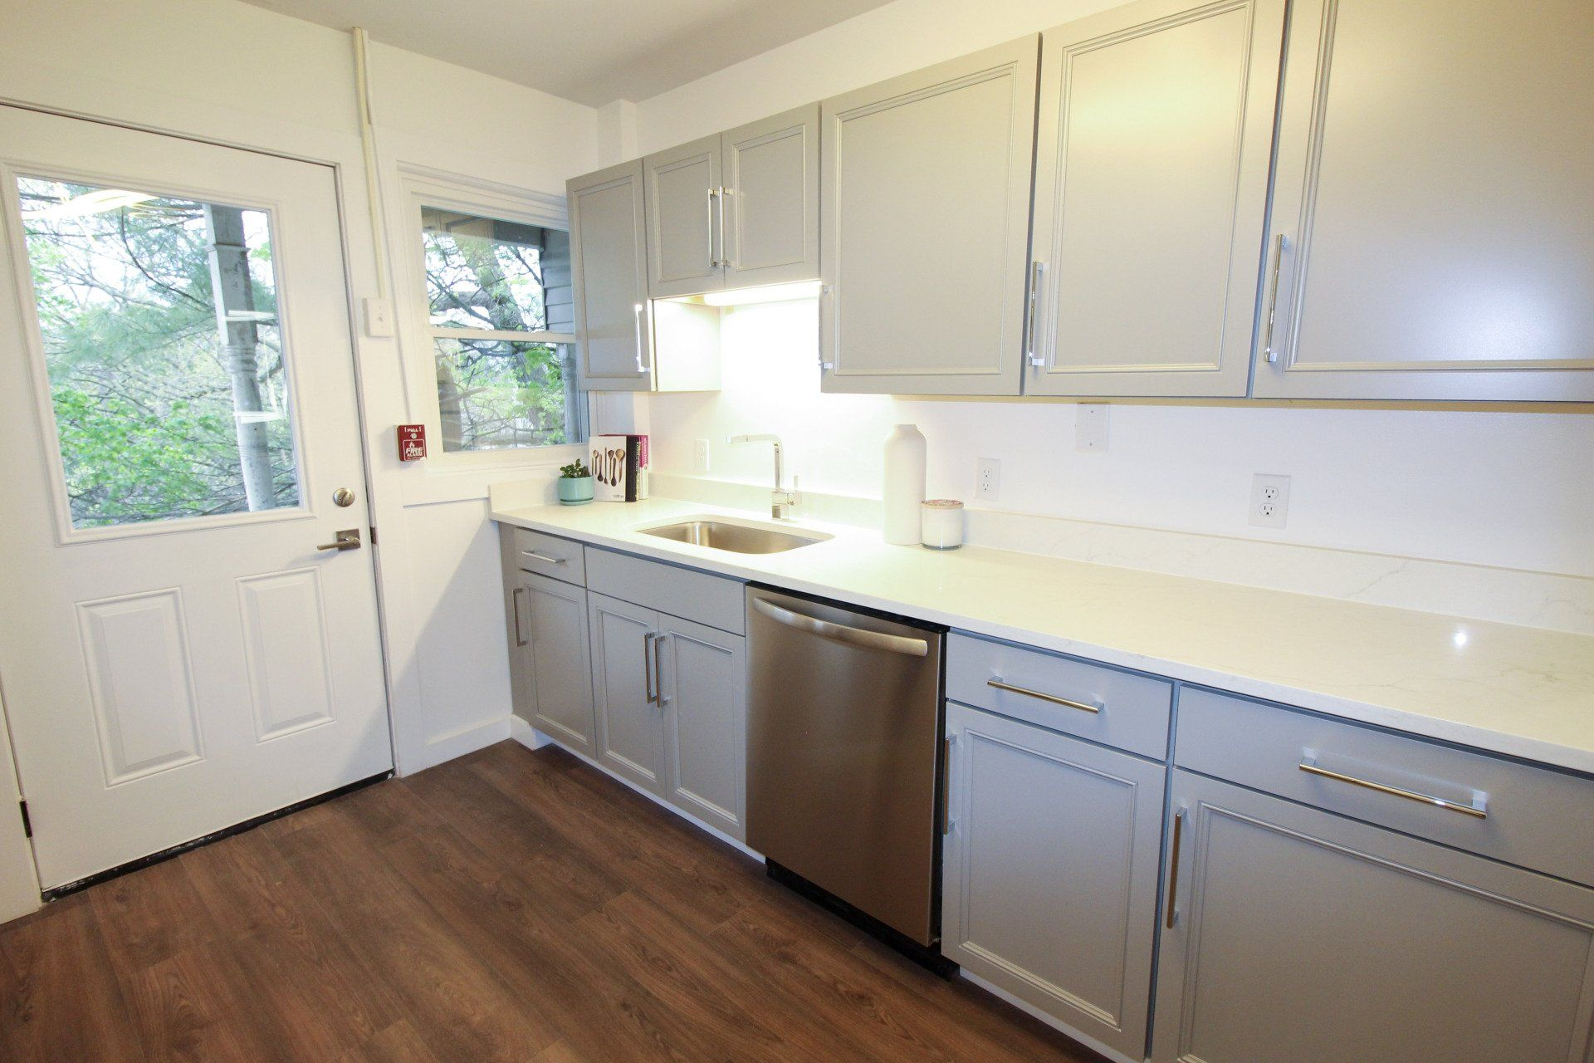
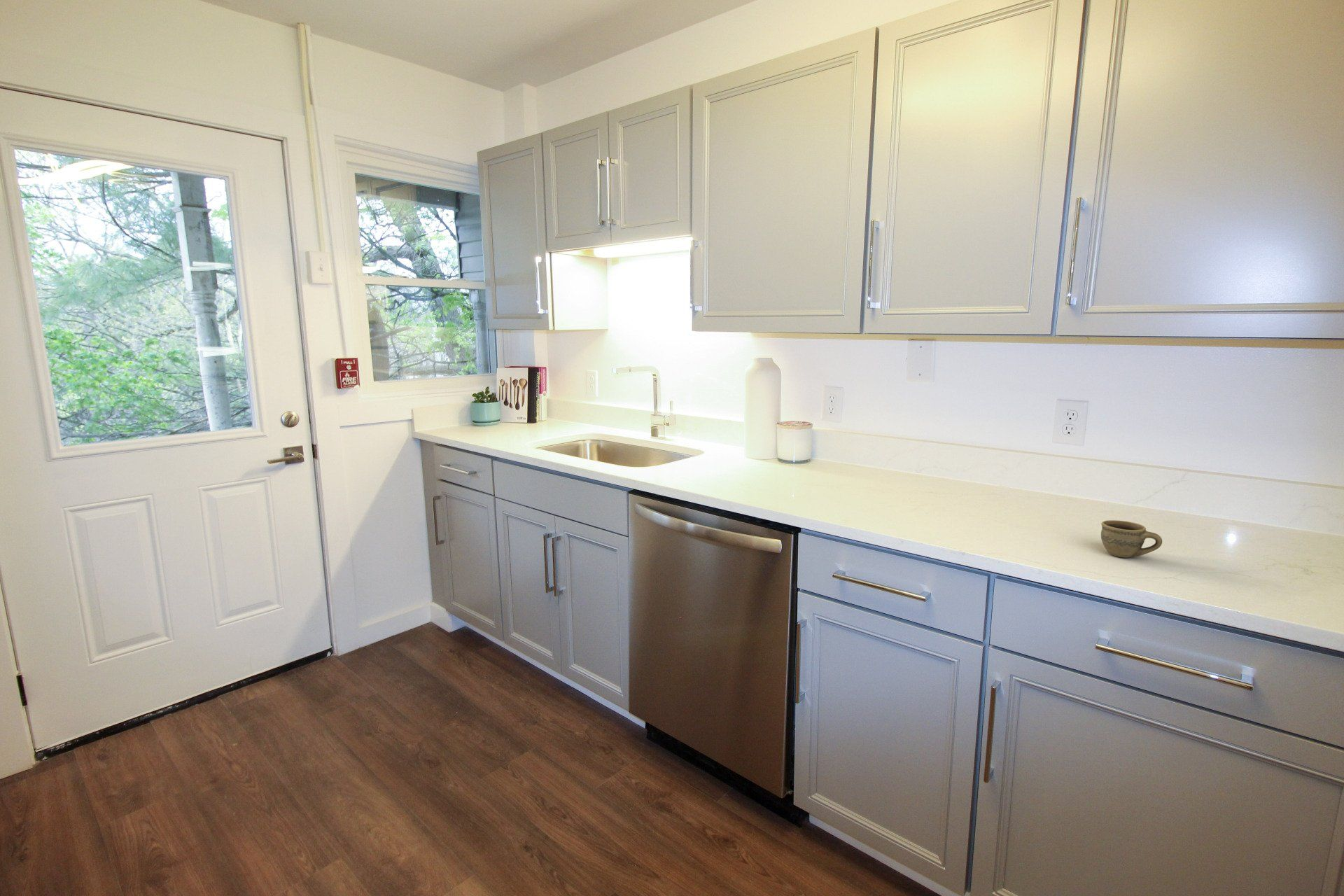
+ cup (1130, 541)
